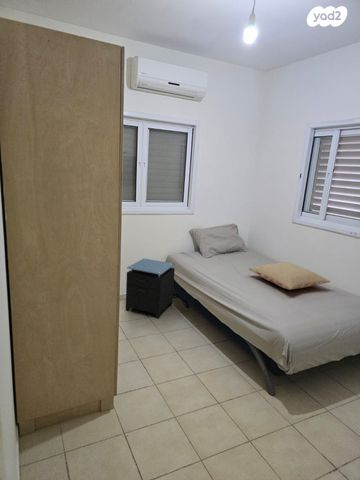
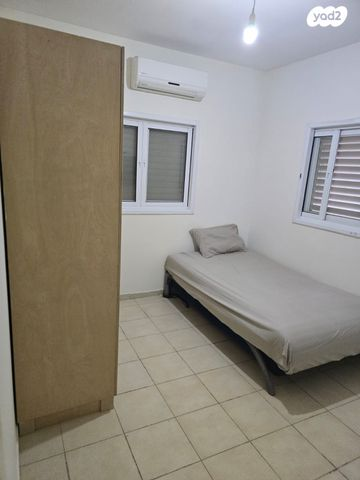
- nightstand (150, 286)
- pillow (287, 274)
